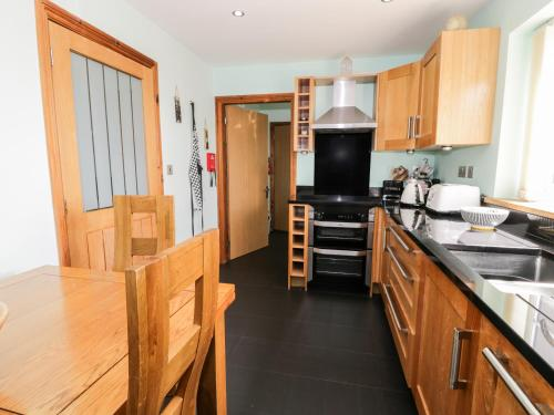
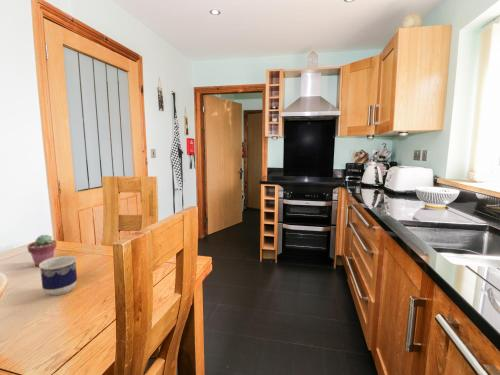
+ potted succulent (42, 249)
+ cup (60, 274)
